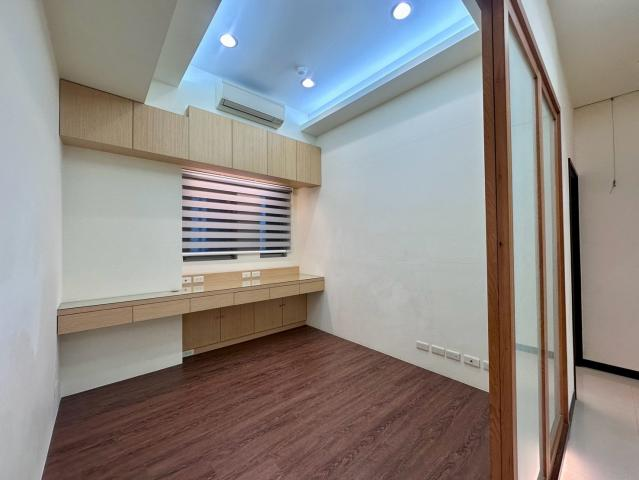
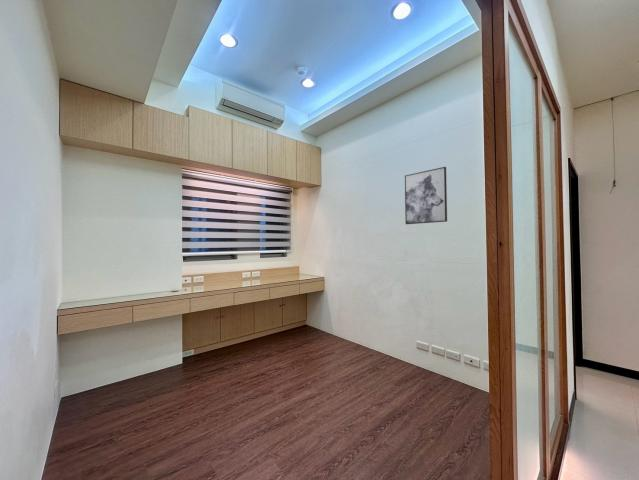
+ wall art (424, 197)
